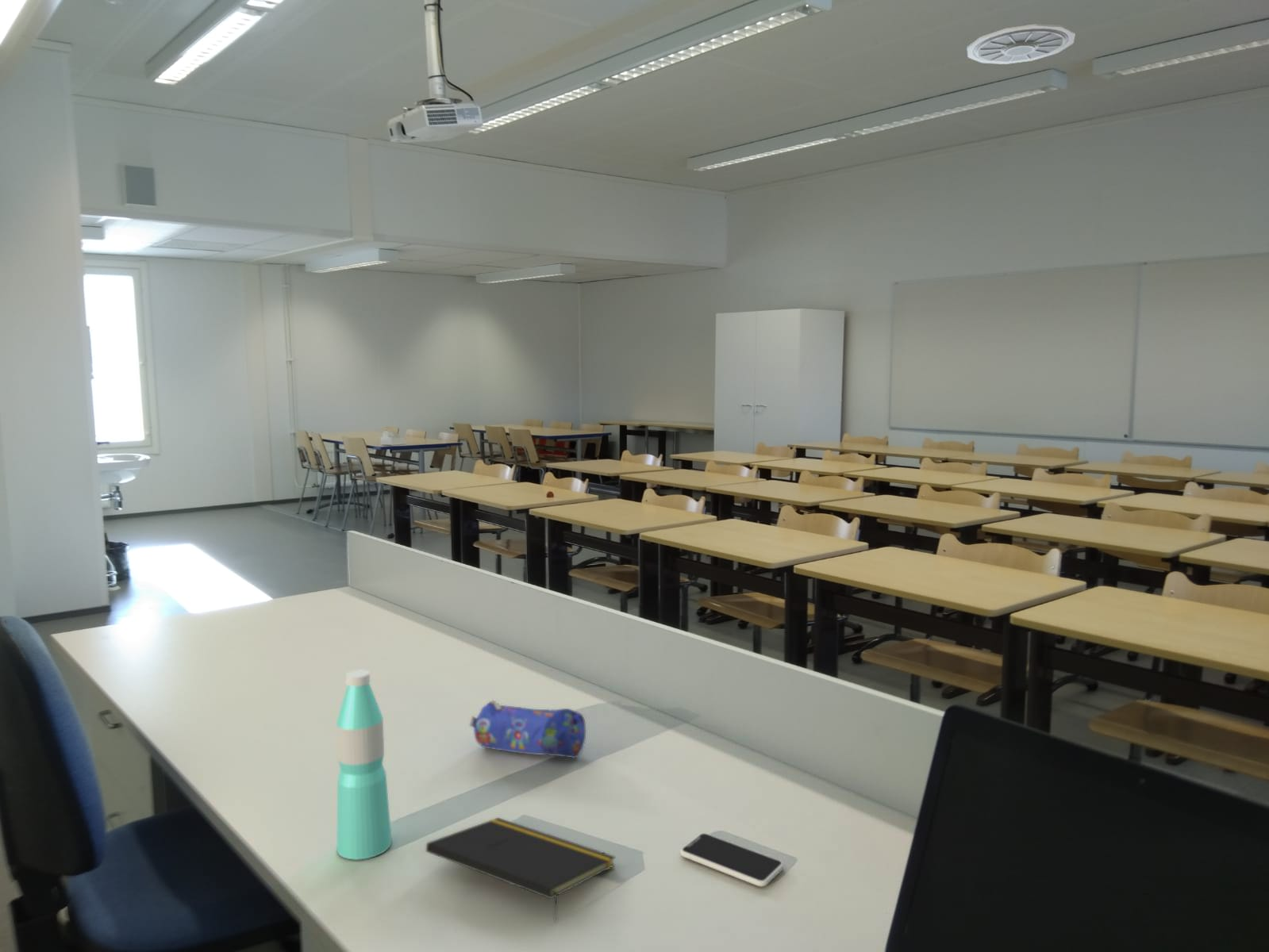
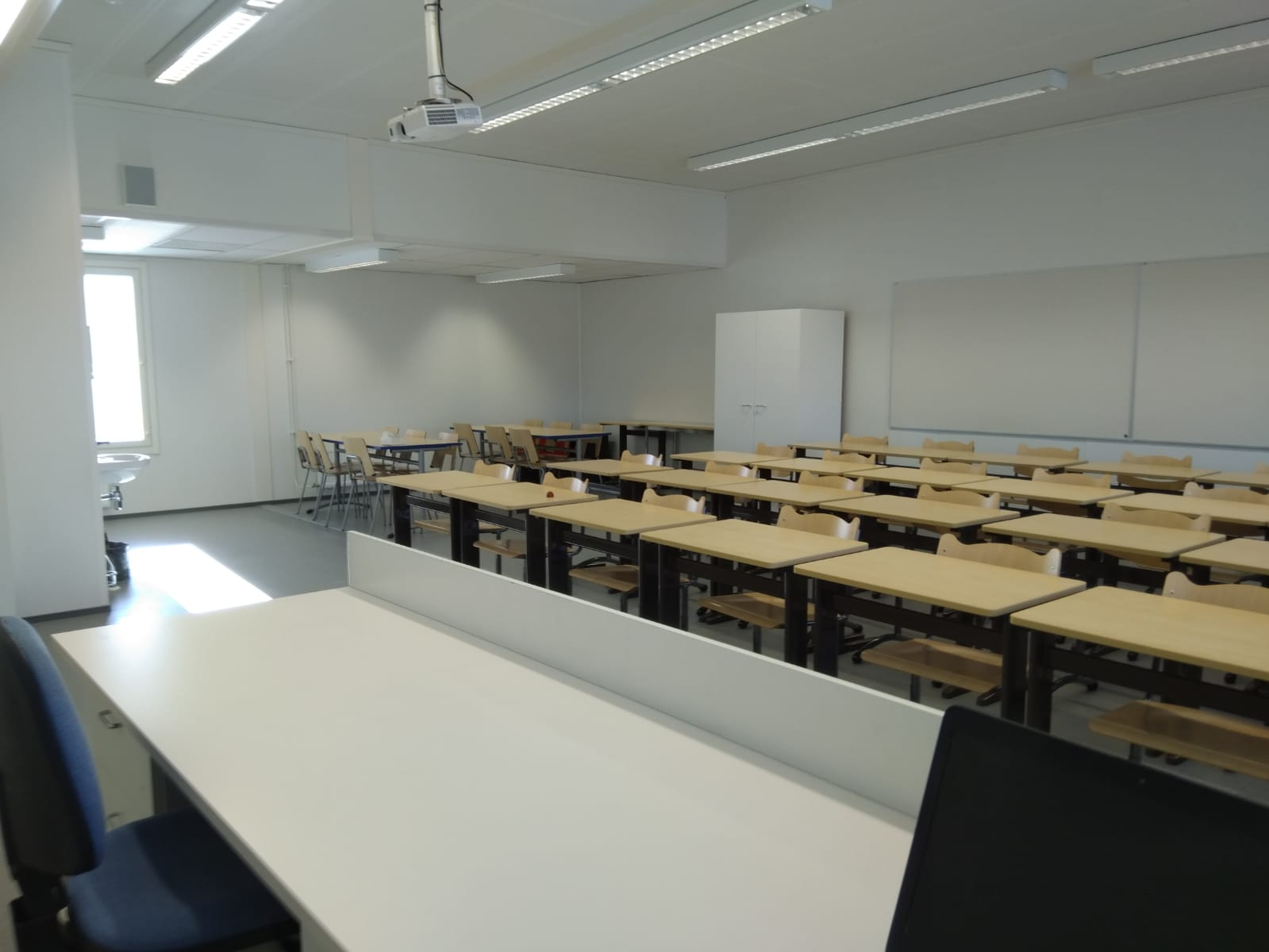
- notepad (521, 854)
- water bottle (361, 760)
- smartphone (731, 858)
- ceiling vent (1020, 47)
- pencil case (529, 727)
